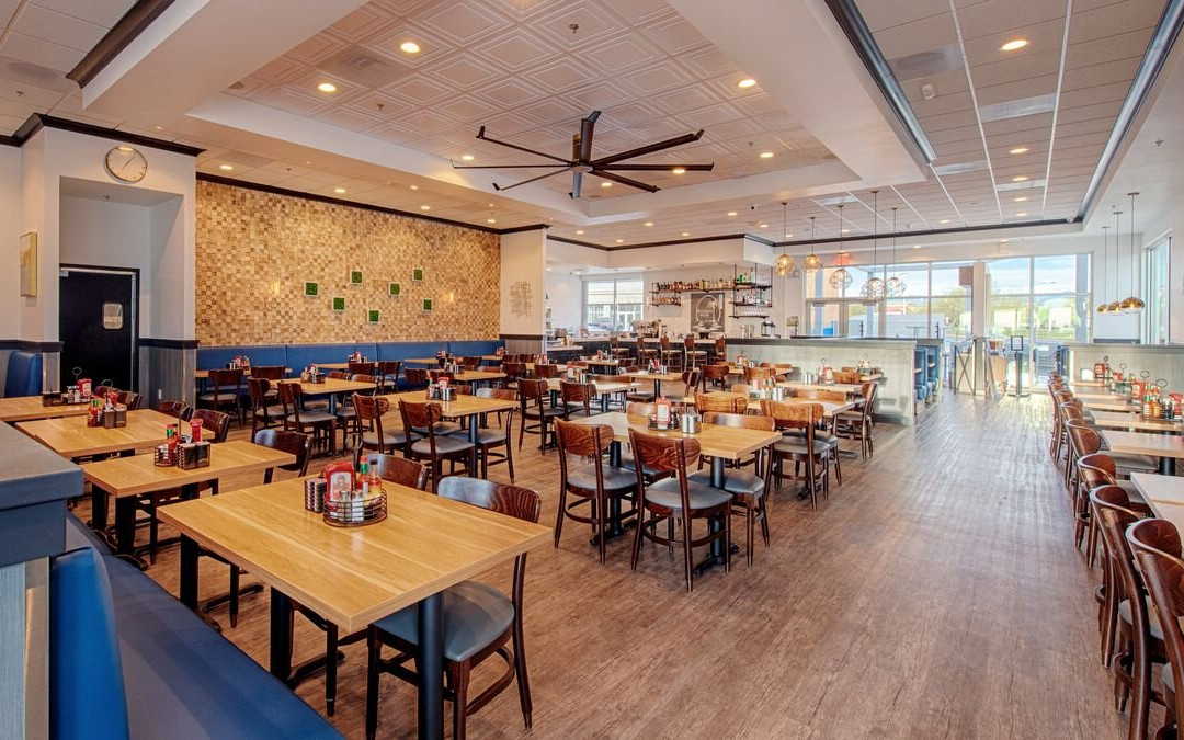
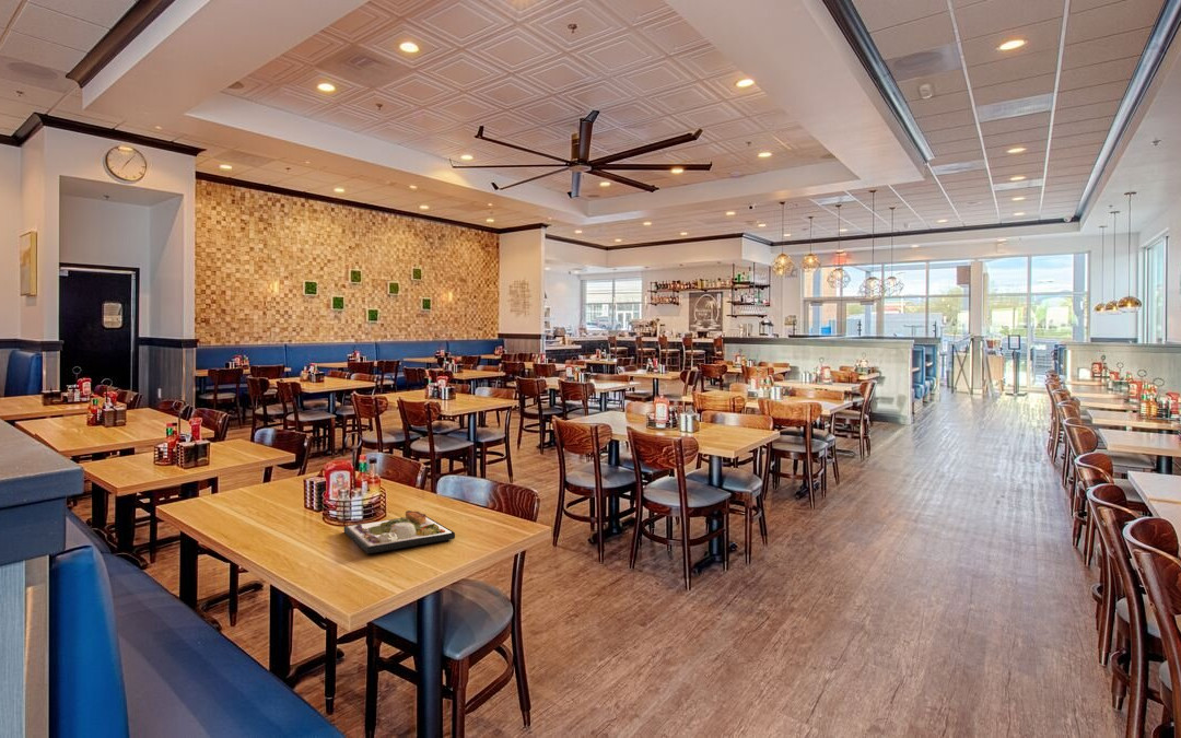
+ dinner plate (398, 527)
